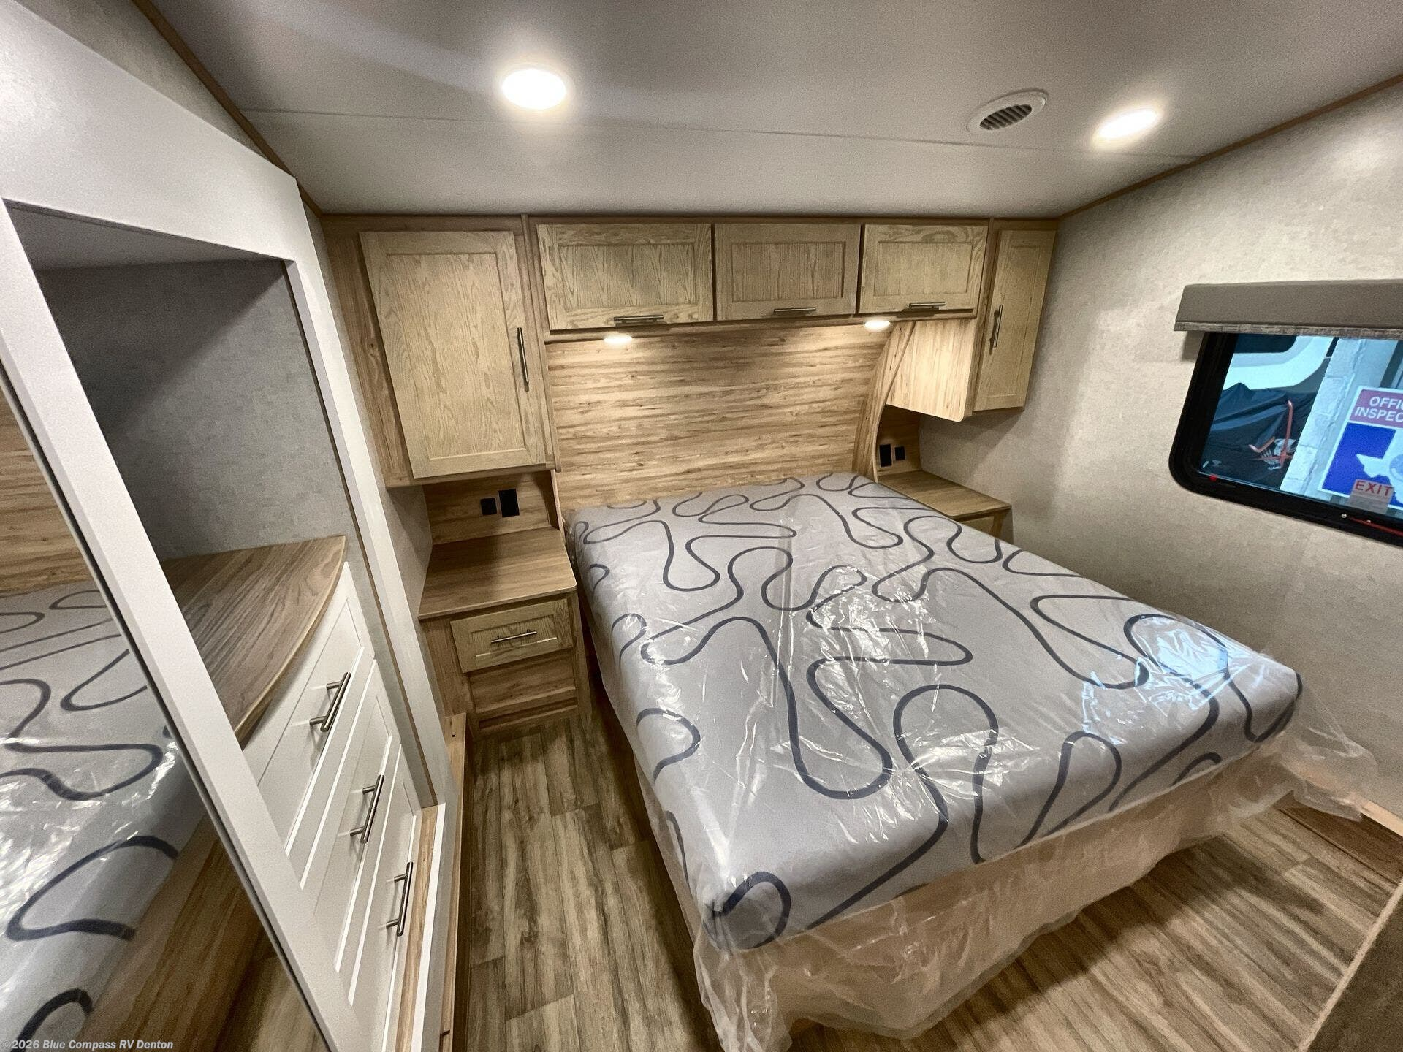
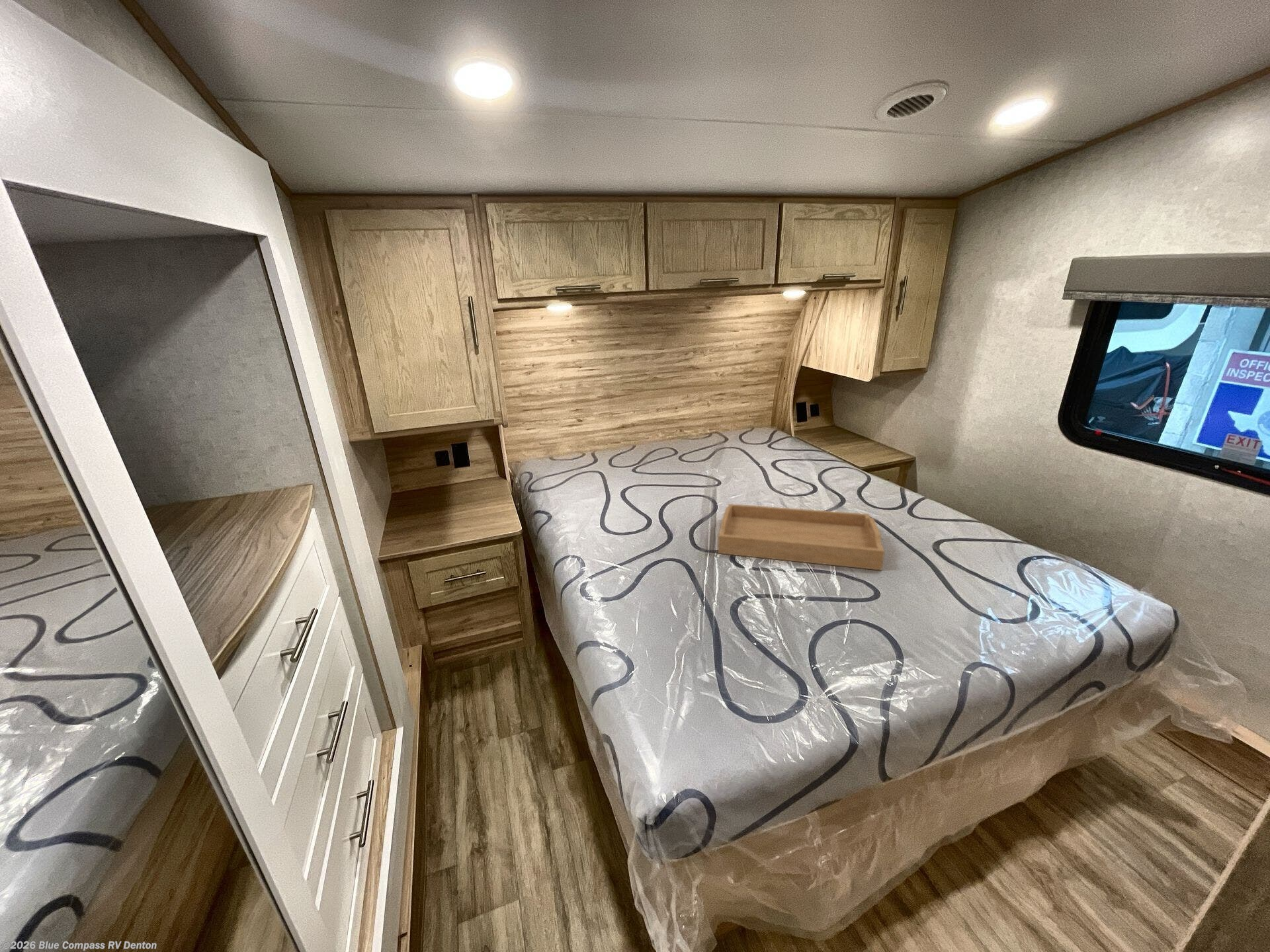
+ serving tray (796, 530)
